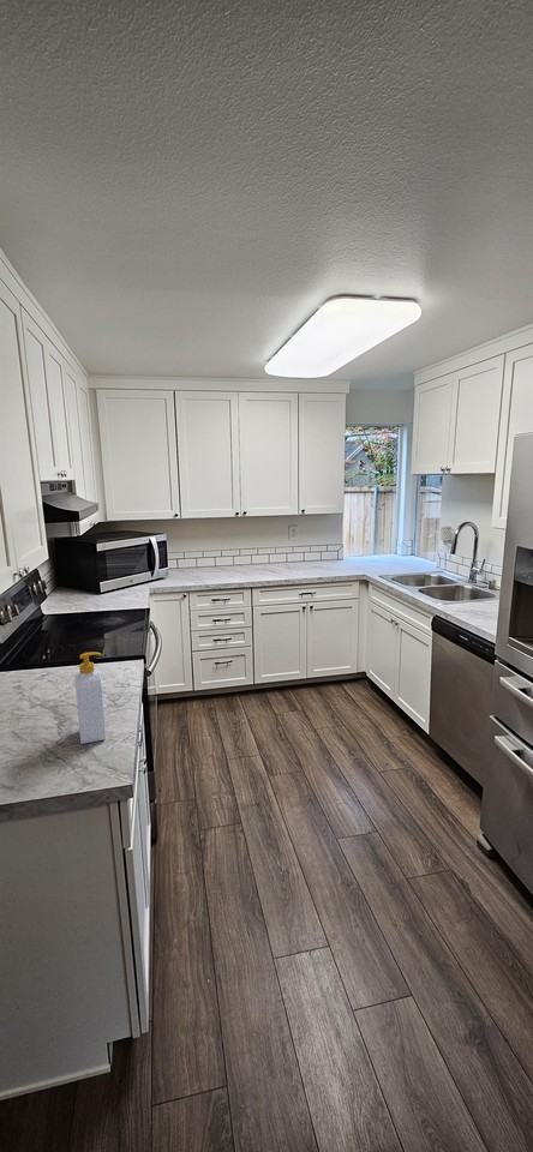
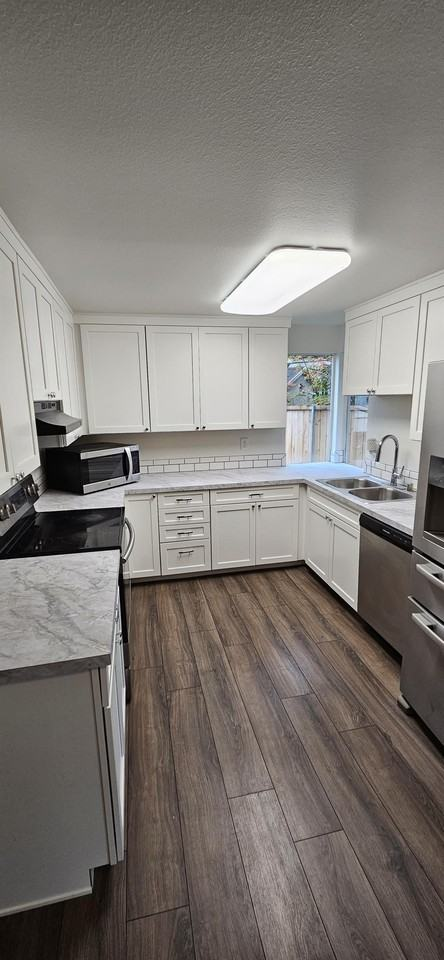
- soap bottle (90, 694)
